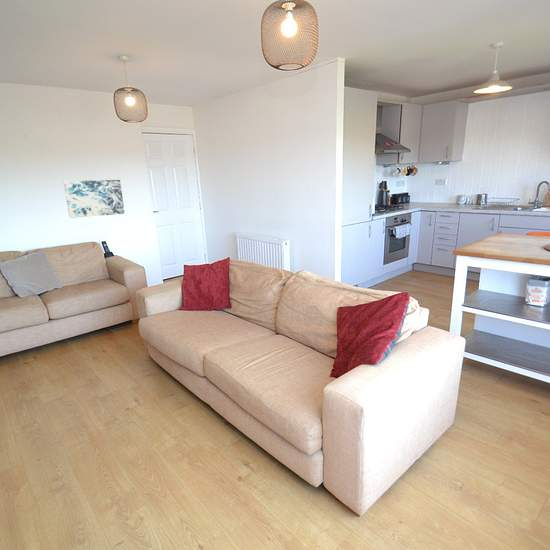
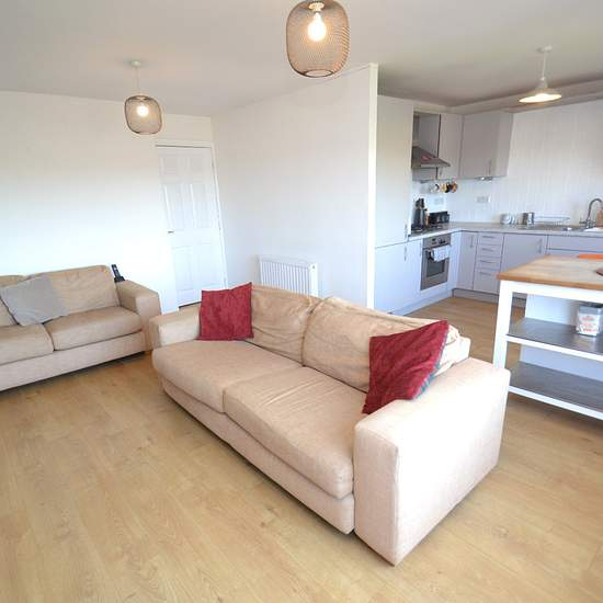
- wall art (95, 198)
